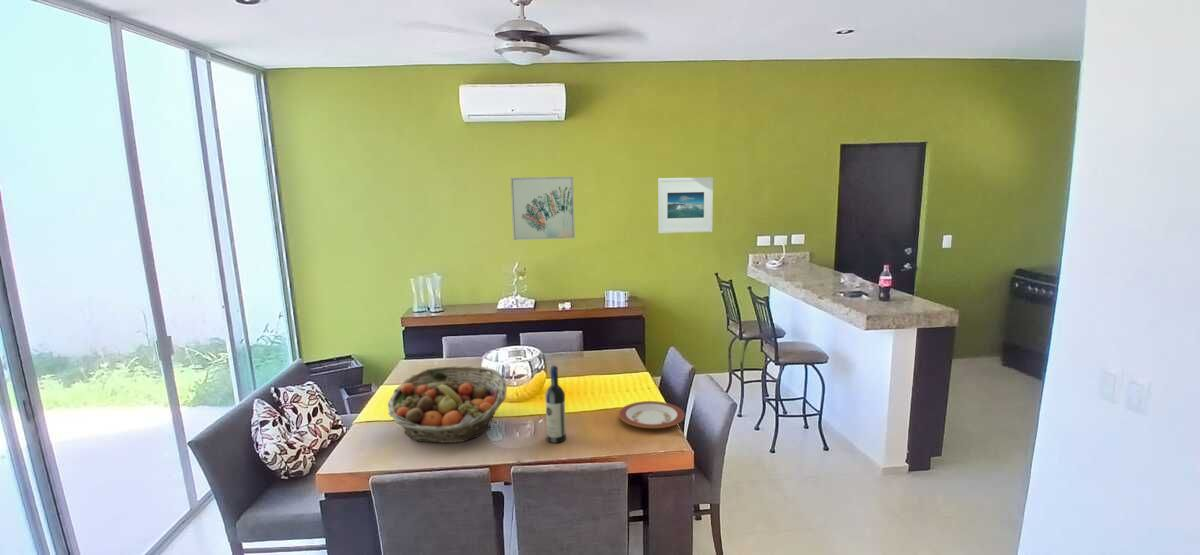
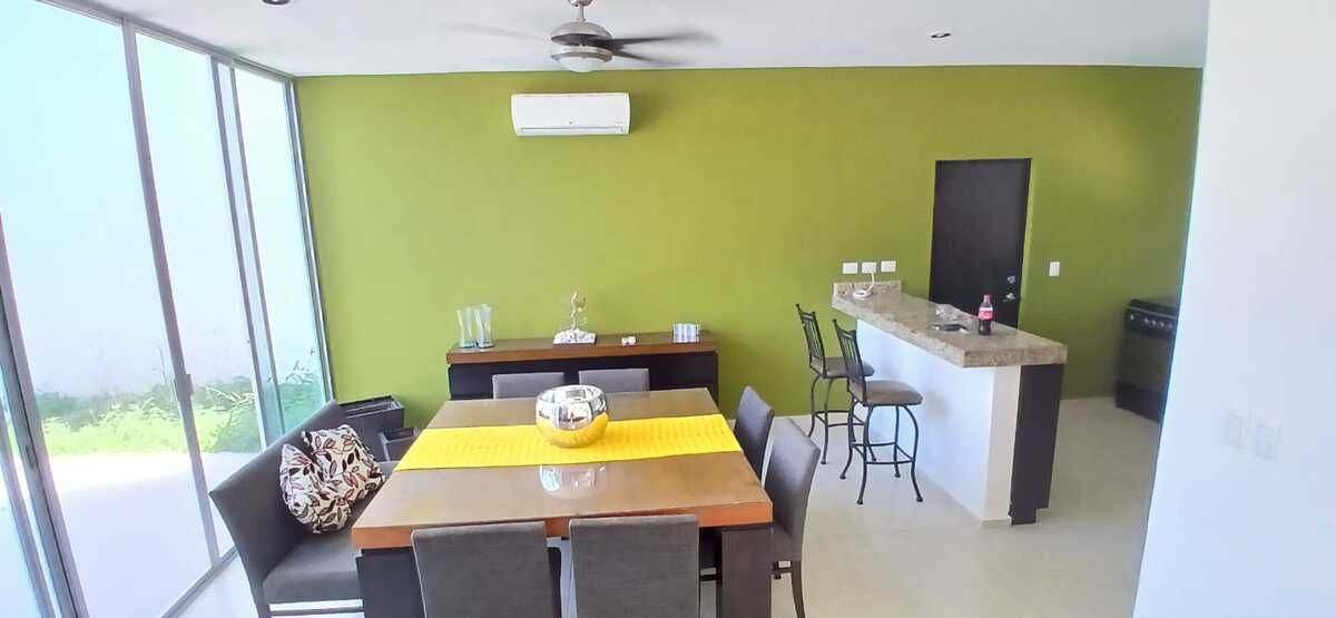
- wine bottle (555, 402)
- wall art (543, 208)
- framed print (685, 205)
- fruit basket (448, 403)
- plate (651, 416)
